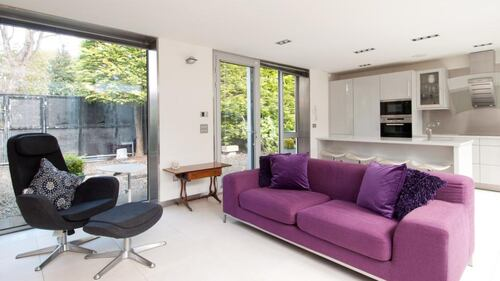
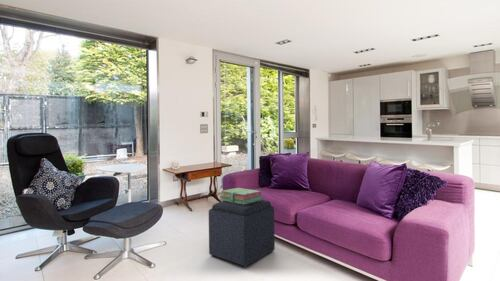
+ stack of books (240, 195)
+ ottoman (242, 227)
